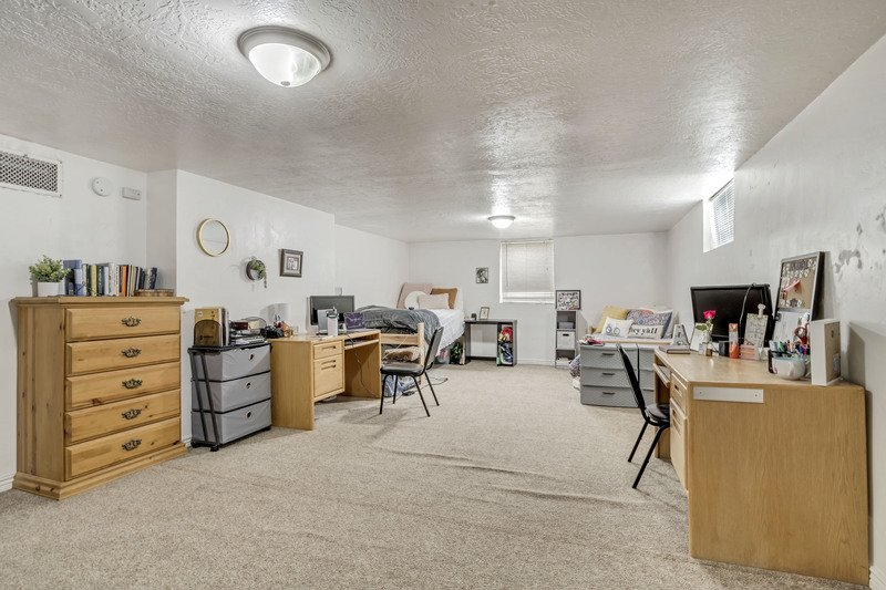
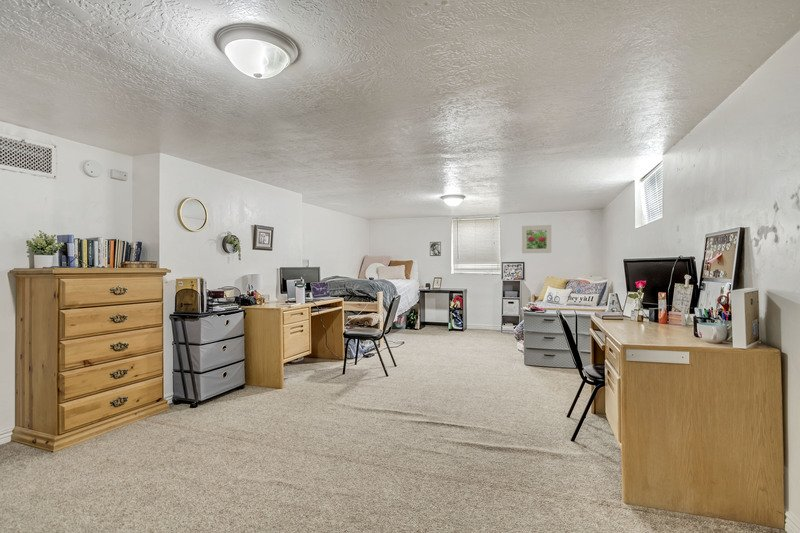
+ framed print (536, 239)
